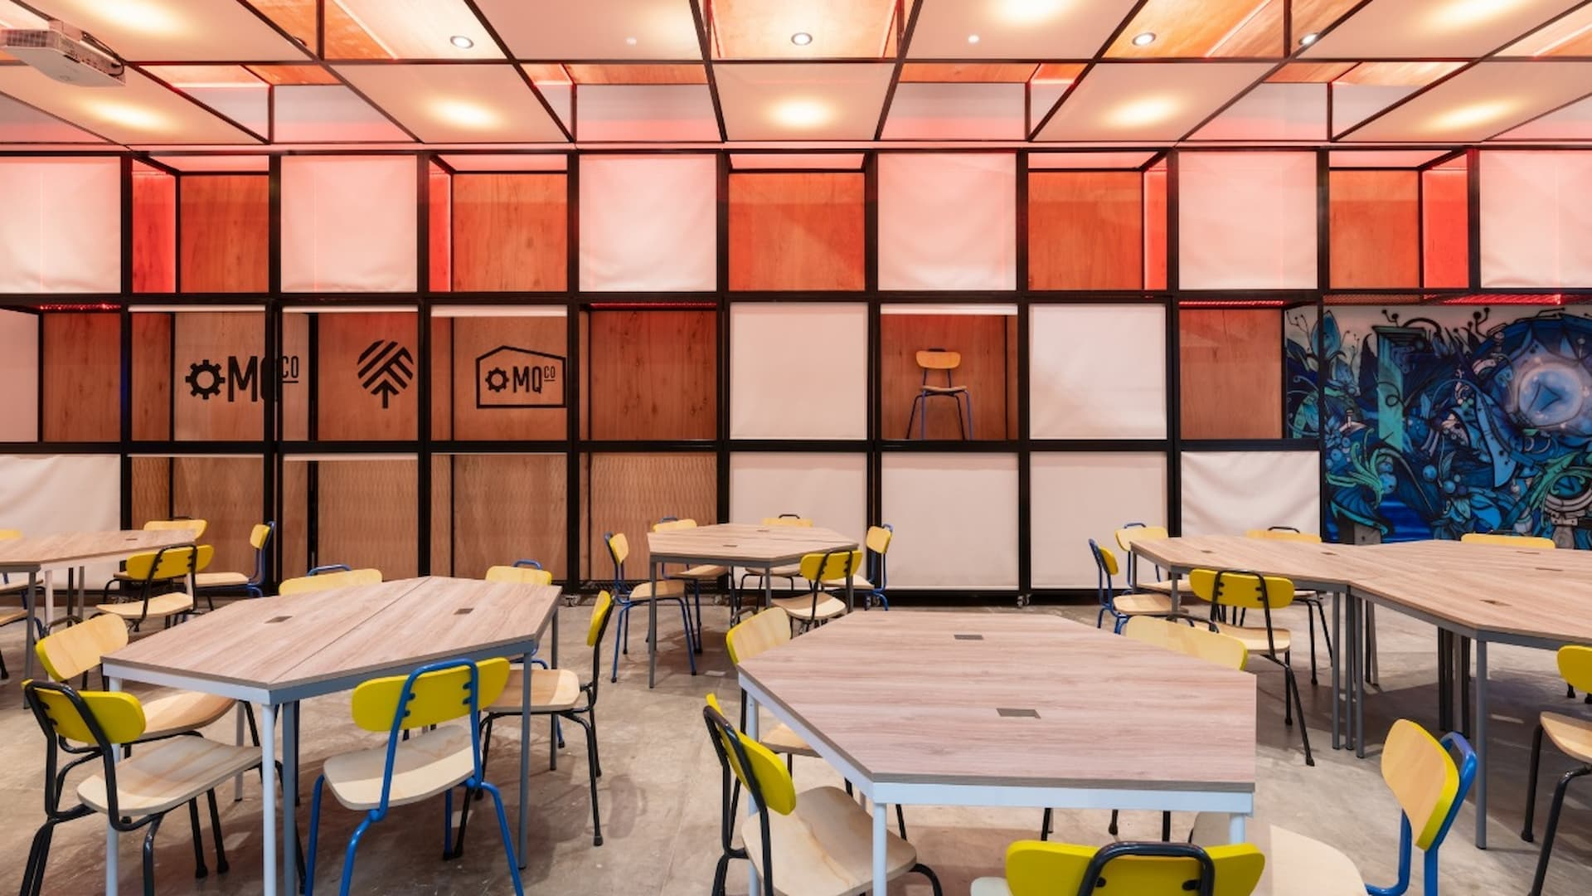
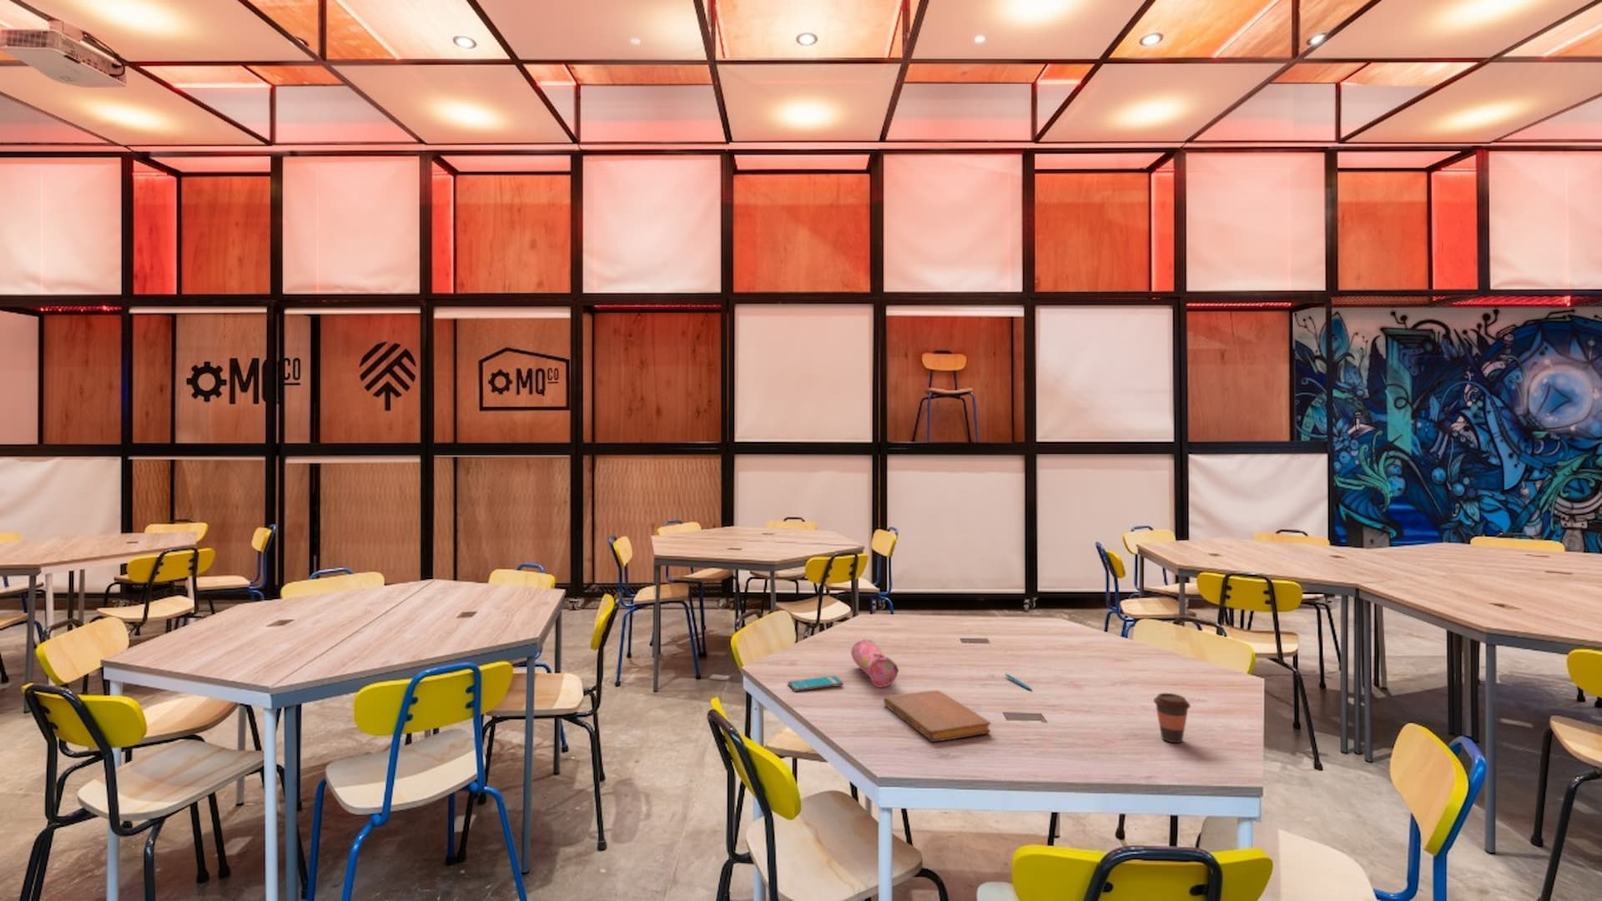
+ smartphone (815, 683)
+ pencil case (874, 661)
+ pen (1018, 682)
+ notebook (934, 713)
+ coffee cup (1172, 717)
